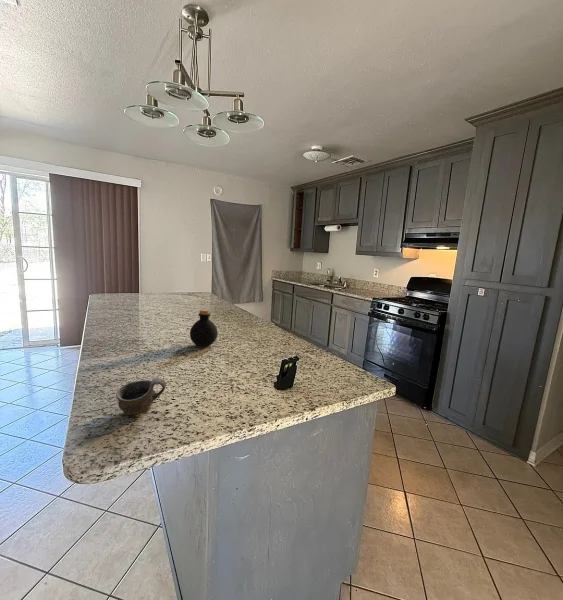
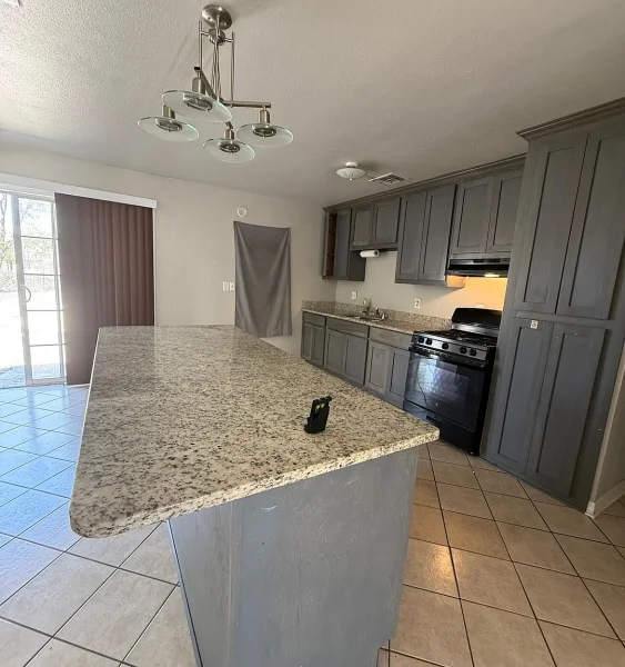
- bottle (204, 327)
- cup (138, 396)
